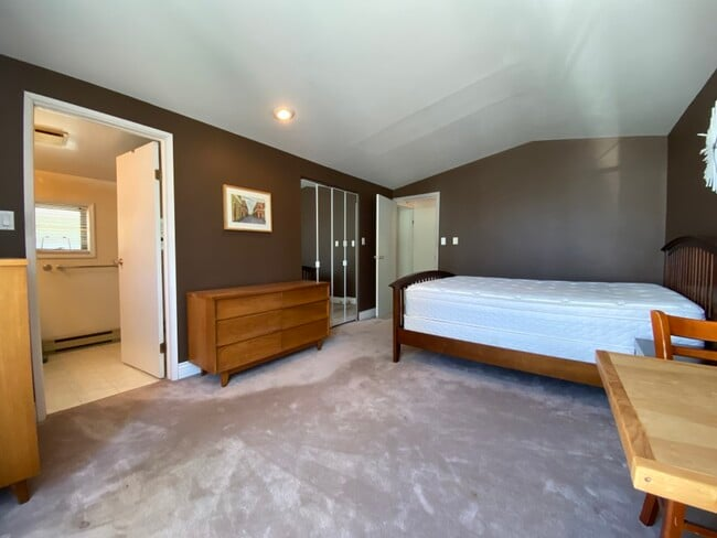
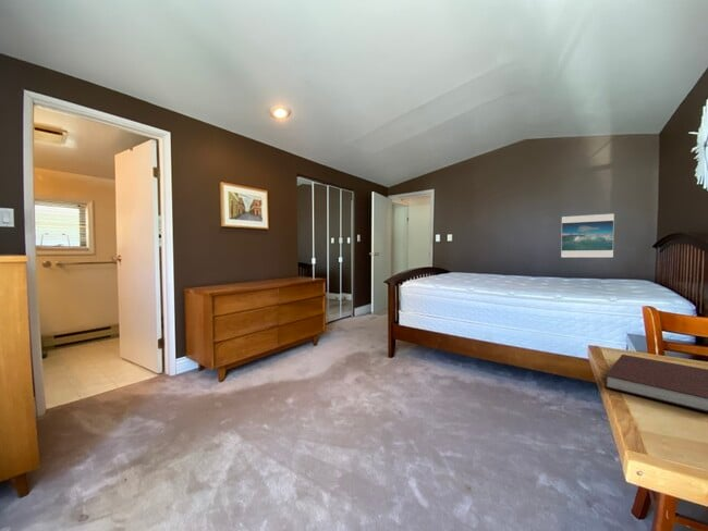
+ notebook (660, 379)
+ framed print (586, 236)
